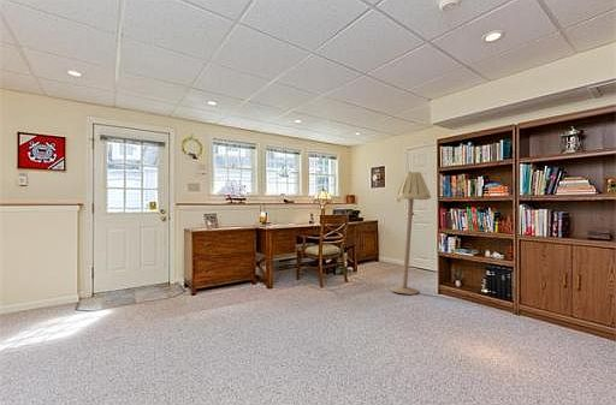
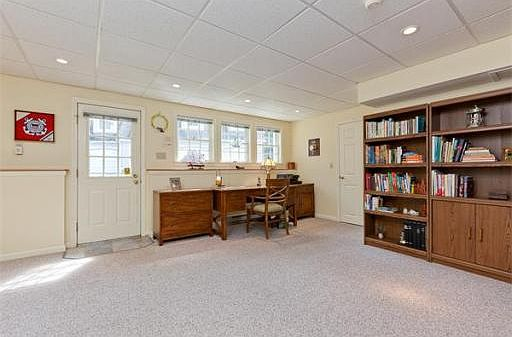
- floor lamp (410, 231)
